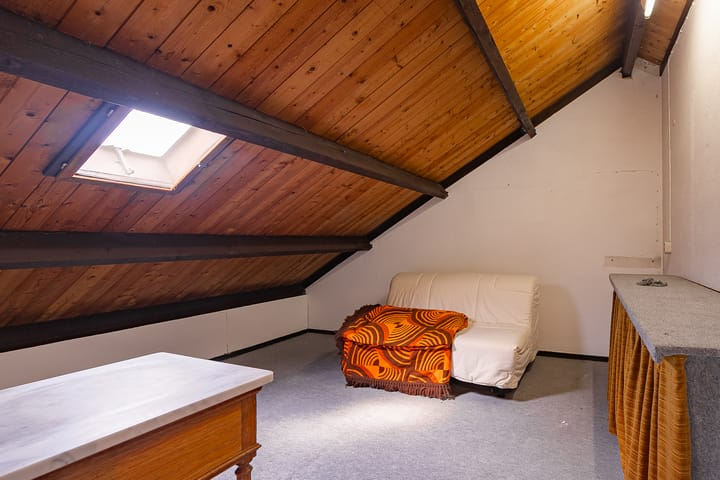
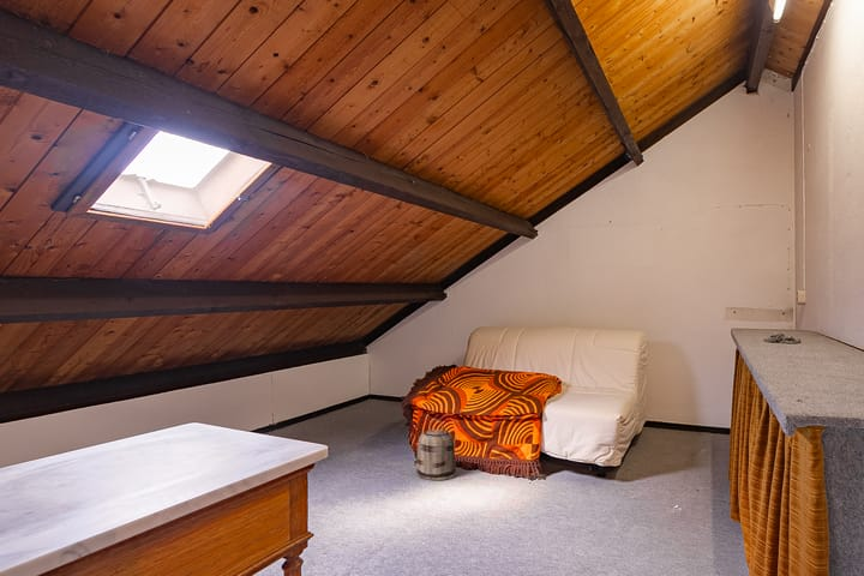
+ basket (436, 446)
